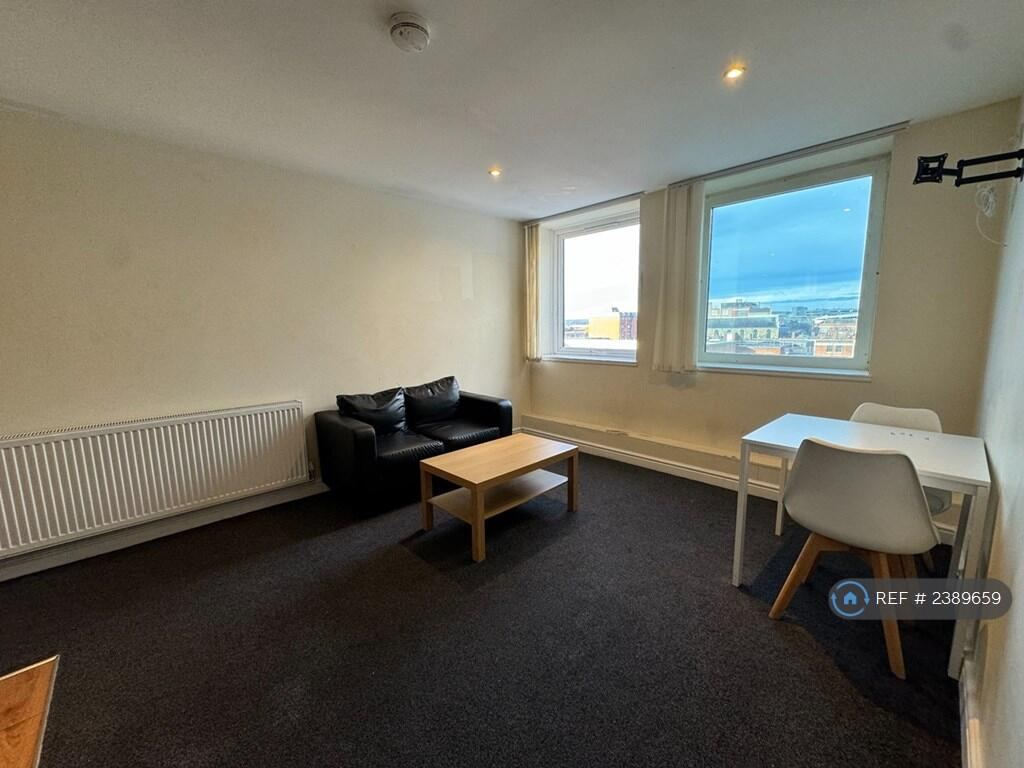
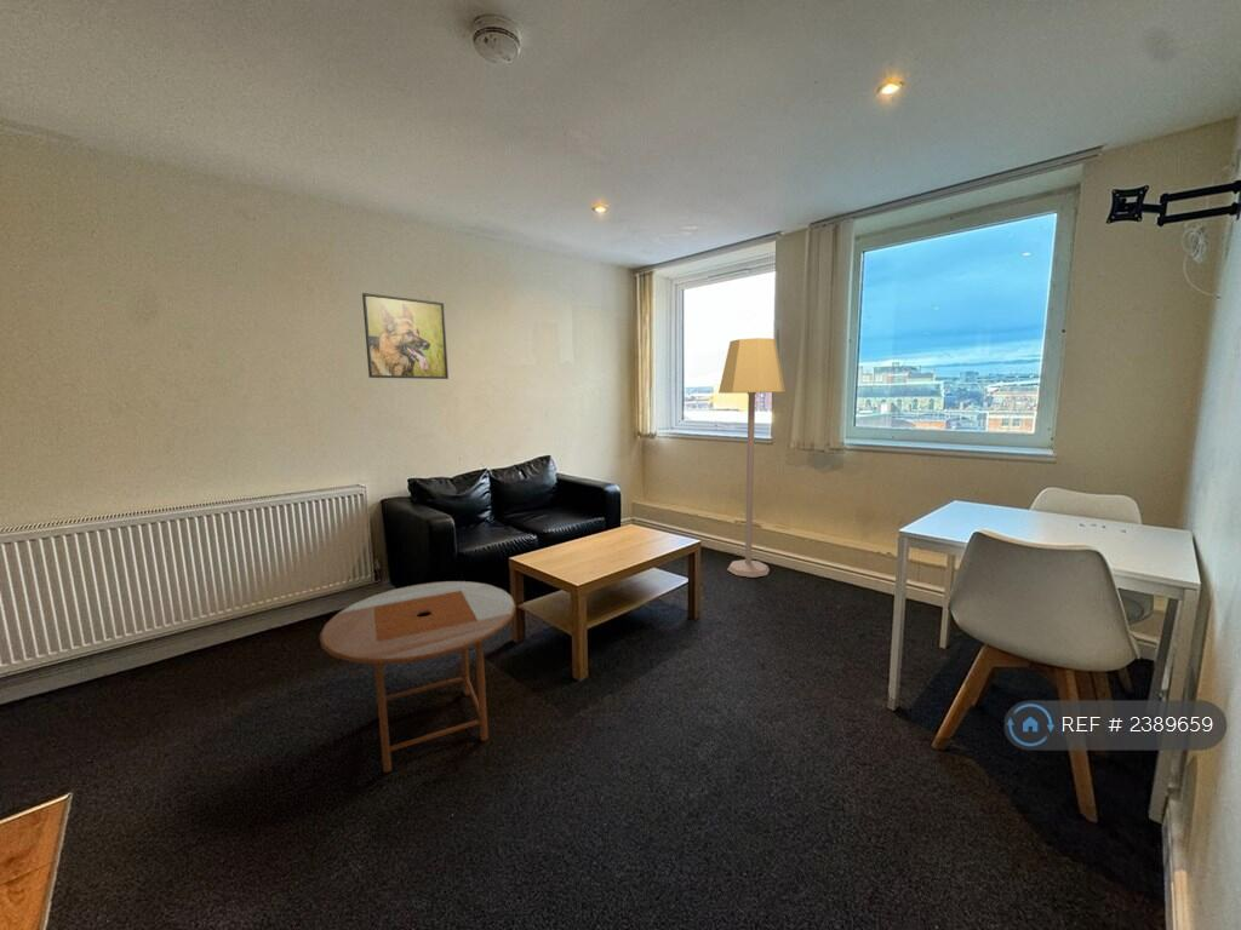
+ lamp (750, 459)
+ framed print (407, 338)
+ side table (425, 659)
